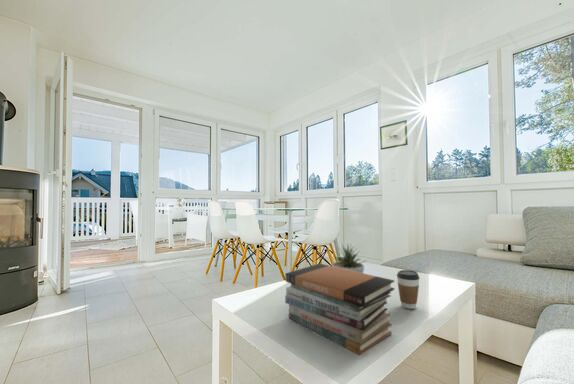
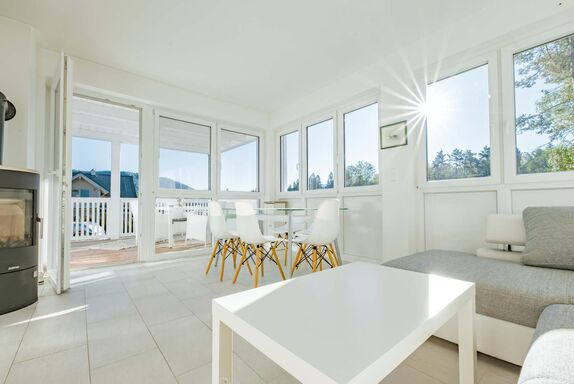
- book stack (336, 300)
- coffee cup (408, 289)
- potted plant (349, 268)
